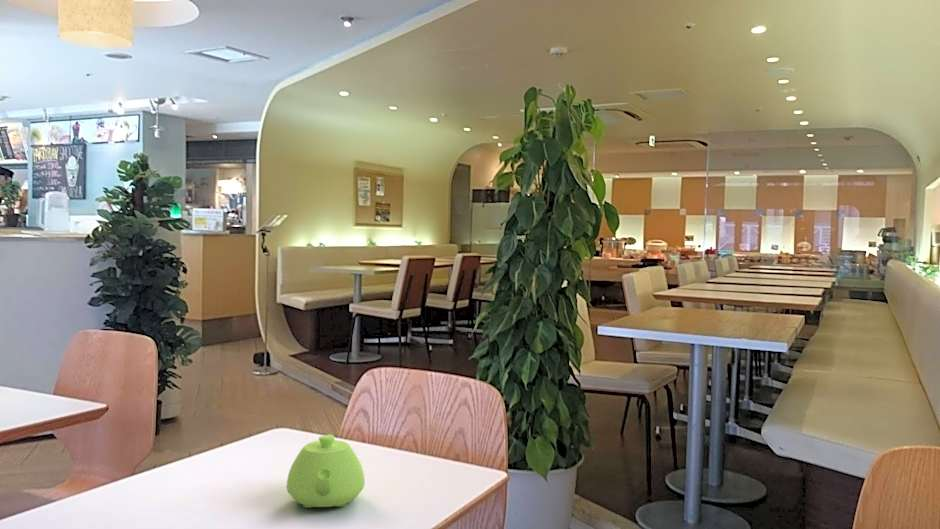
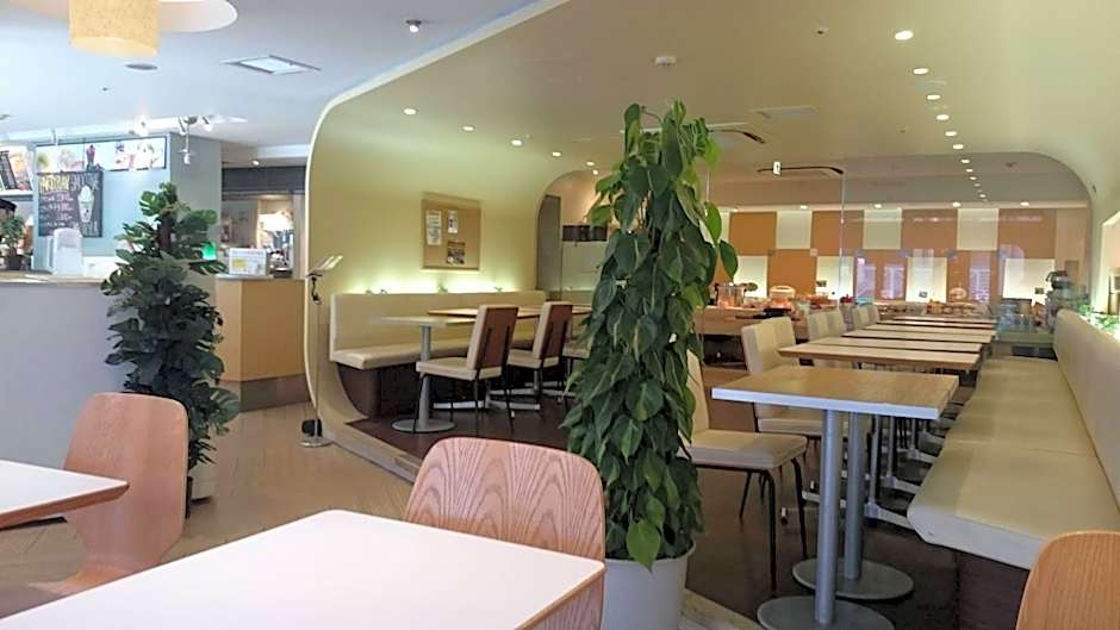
- teapot (326, 469)
